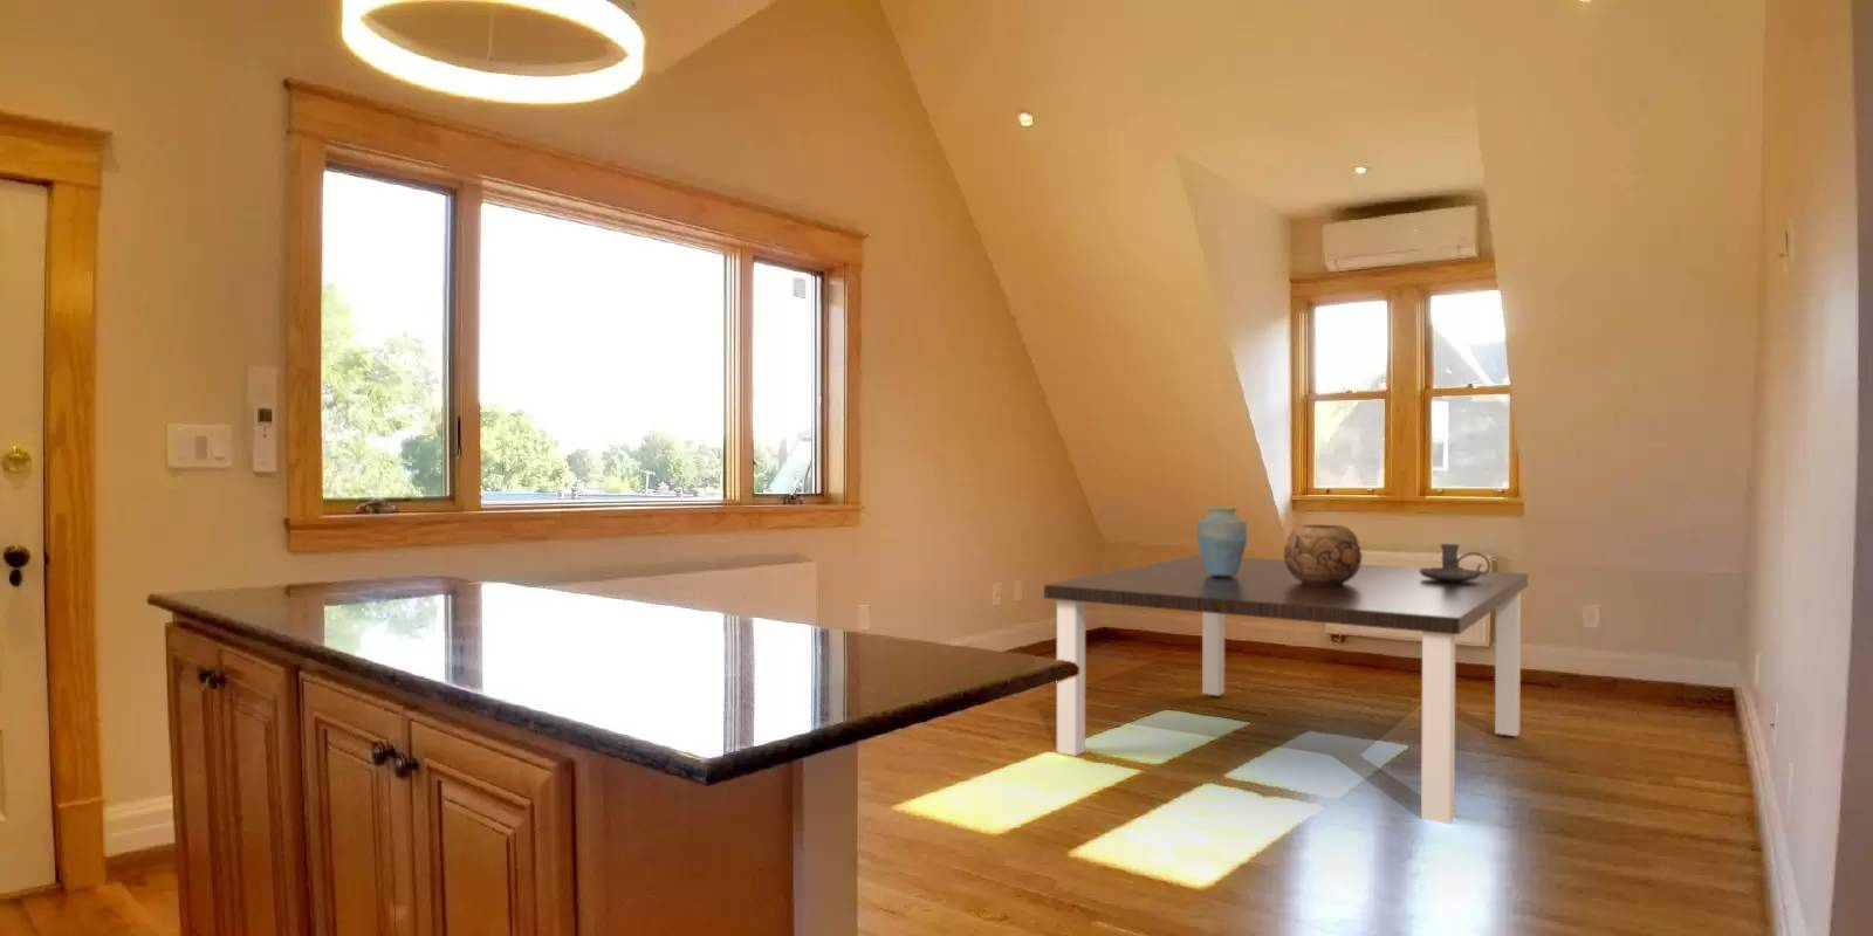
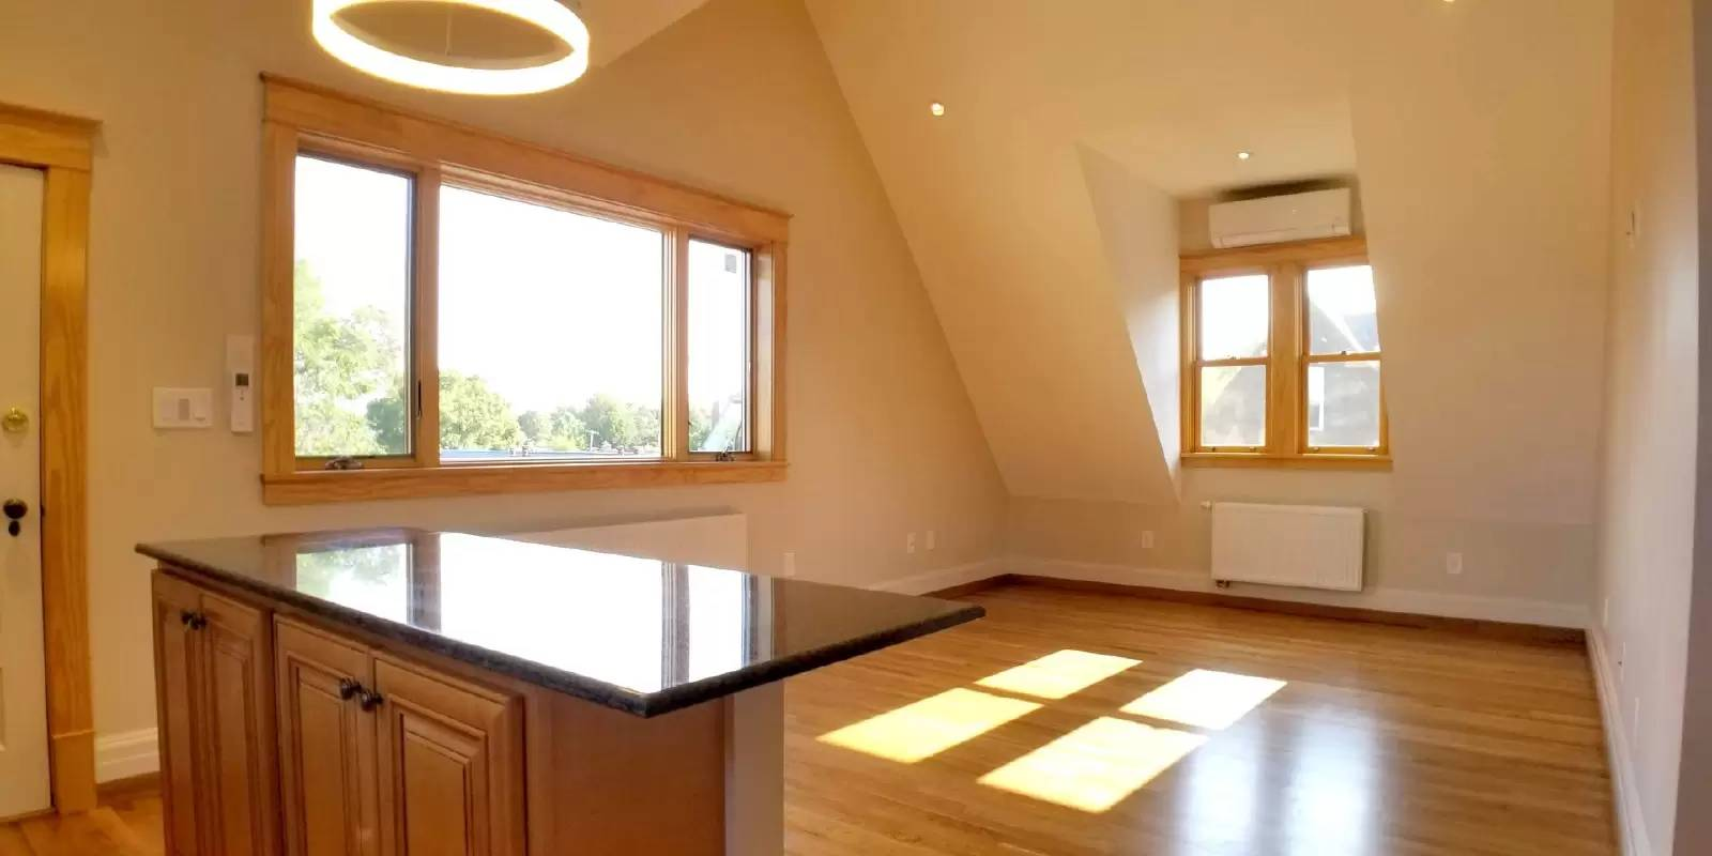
- vase (1221, 541)
- dining table (1300, 620)
- candle holder (1455, 561)
- decorative bowl (1321, 554)
